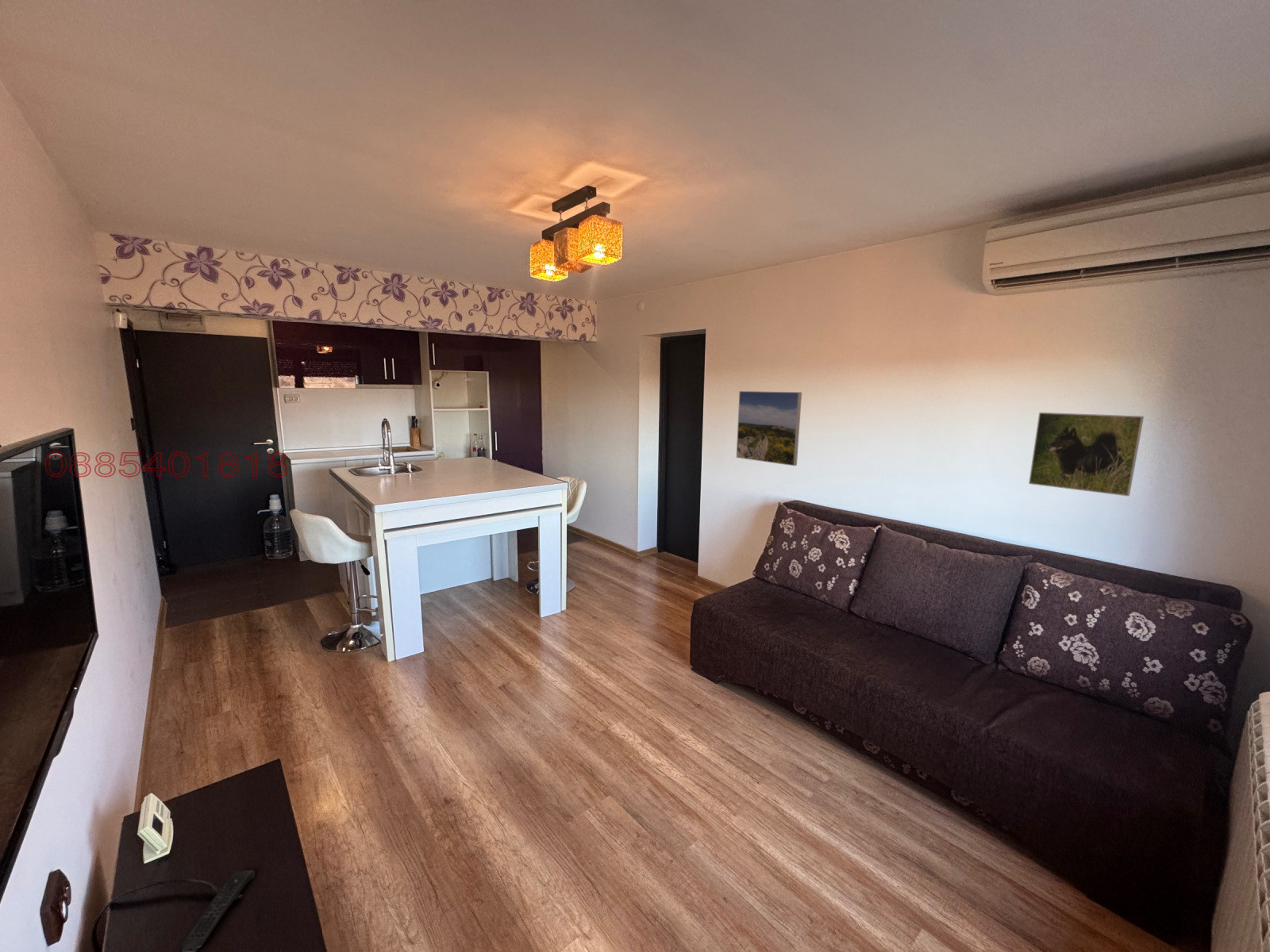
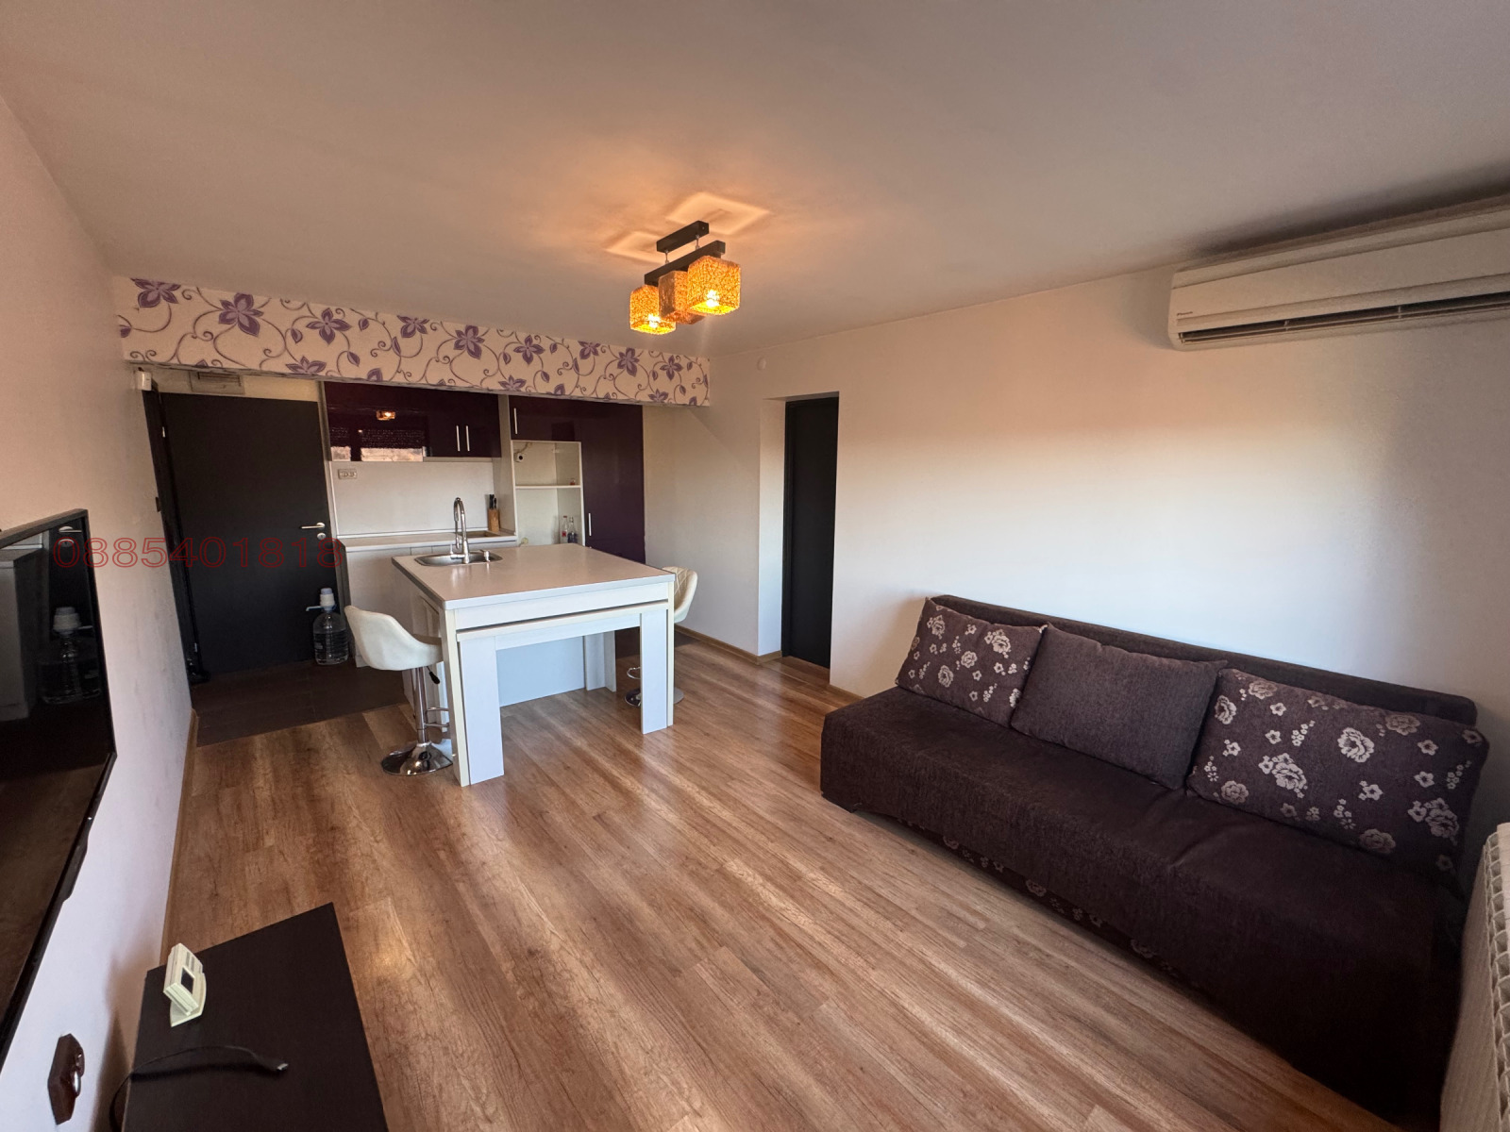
- remote control (217, 910)
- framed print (1082, 452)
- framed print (767, 427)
